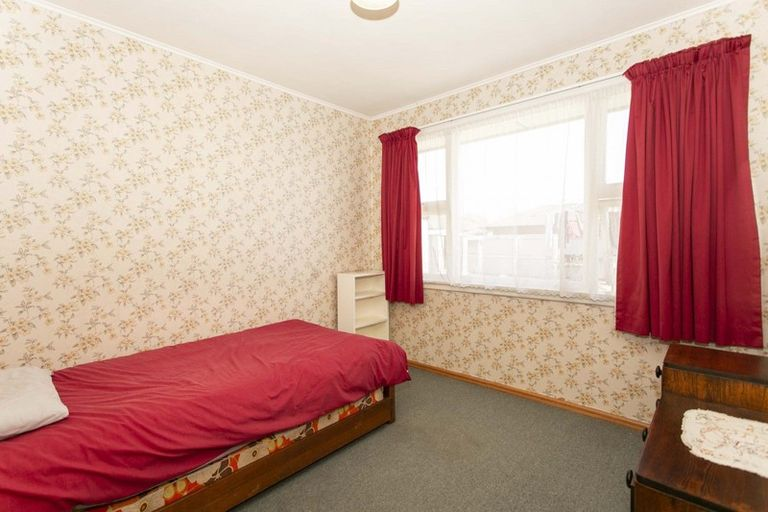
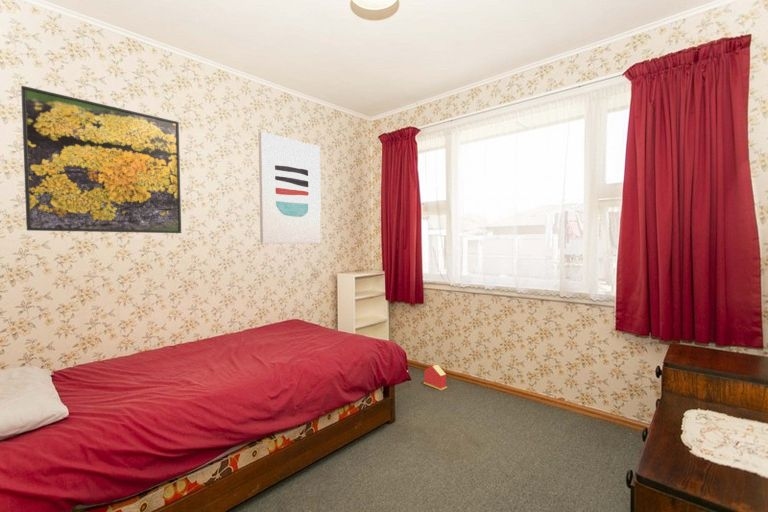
+ toy house (437, 374)
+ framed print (112, 169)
+ wall art (292, 191)
